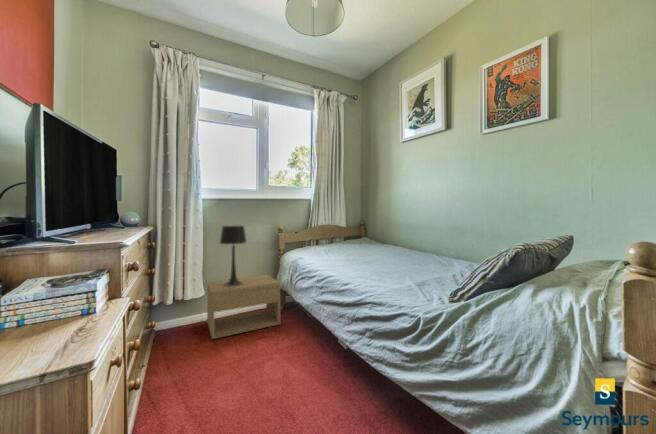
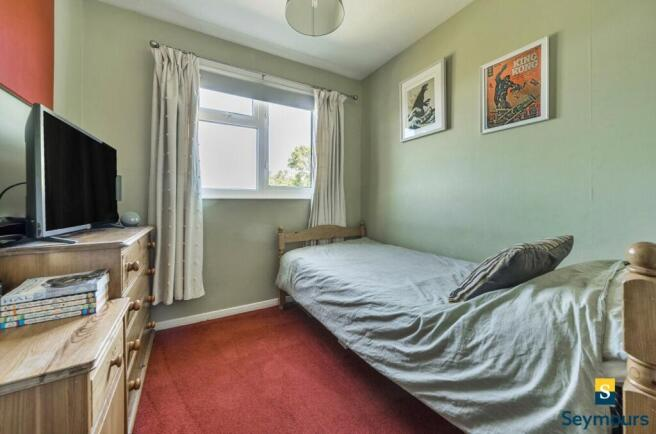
- table lamp (233, 254)
- nightstand (243, 302)
